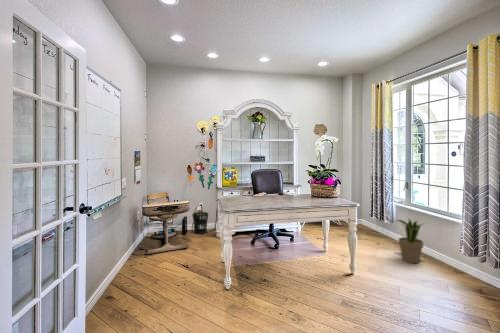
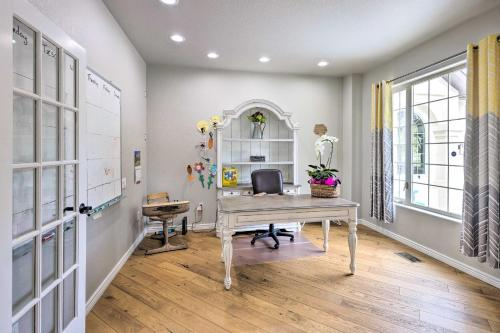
- potted plant (410, 239)
- wastebasket (200, 222)
